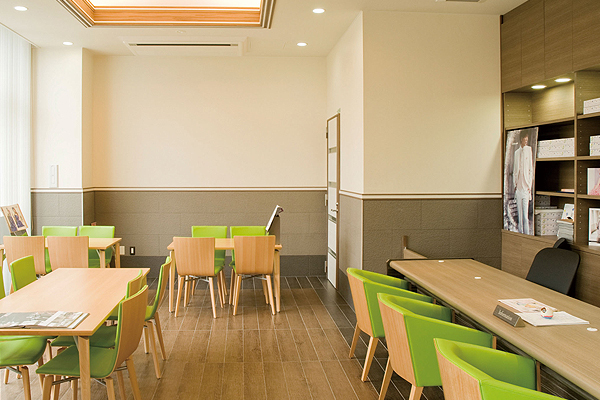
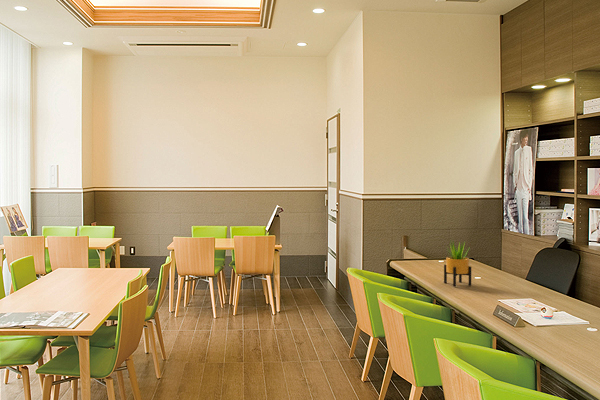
+ potted plant (457, 261)
